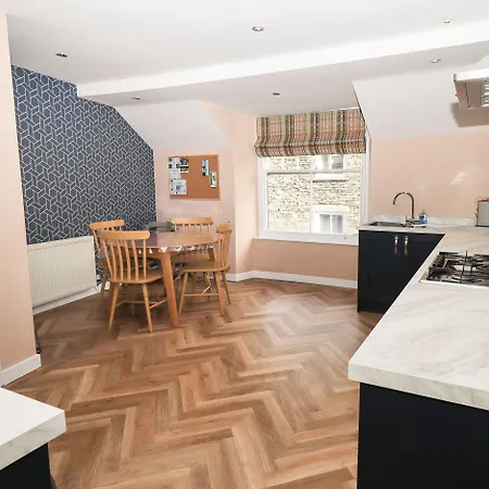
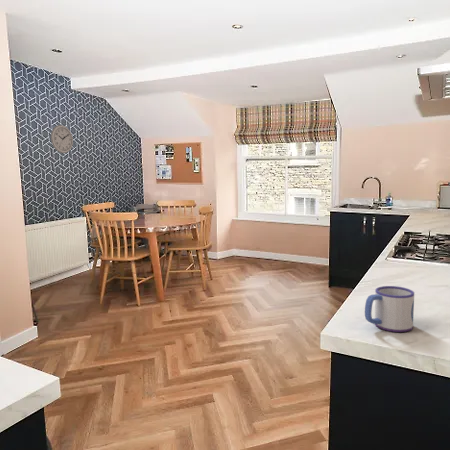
+ mug (388, 308)
+ wall clock (62, 139)
